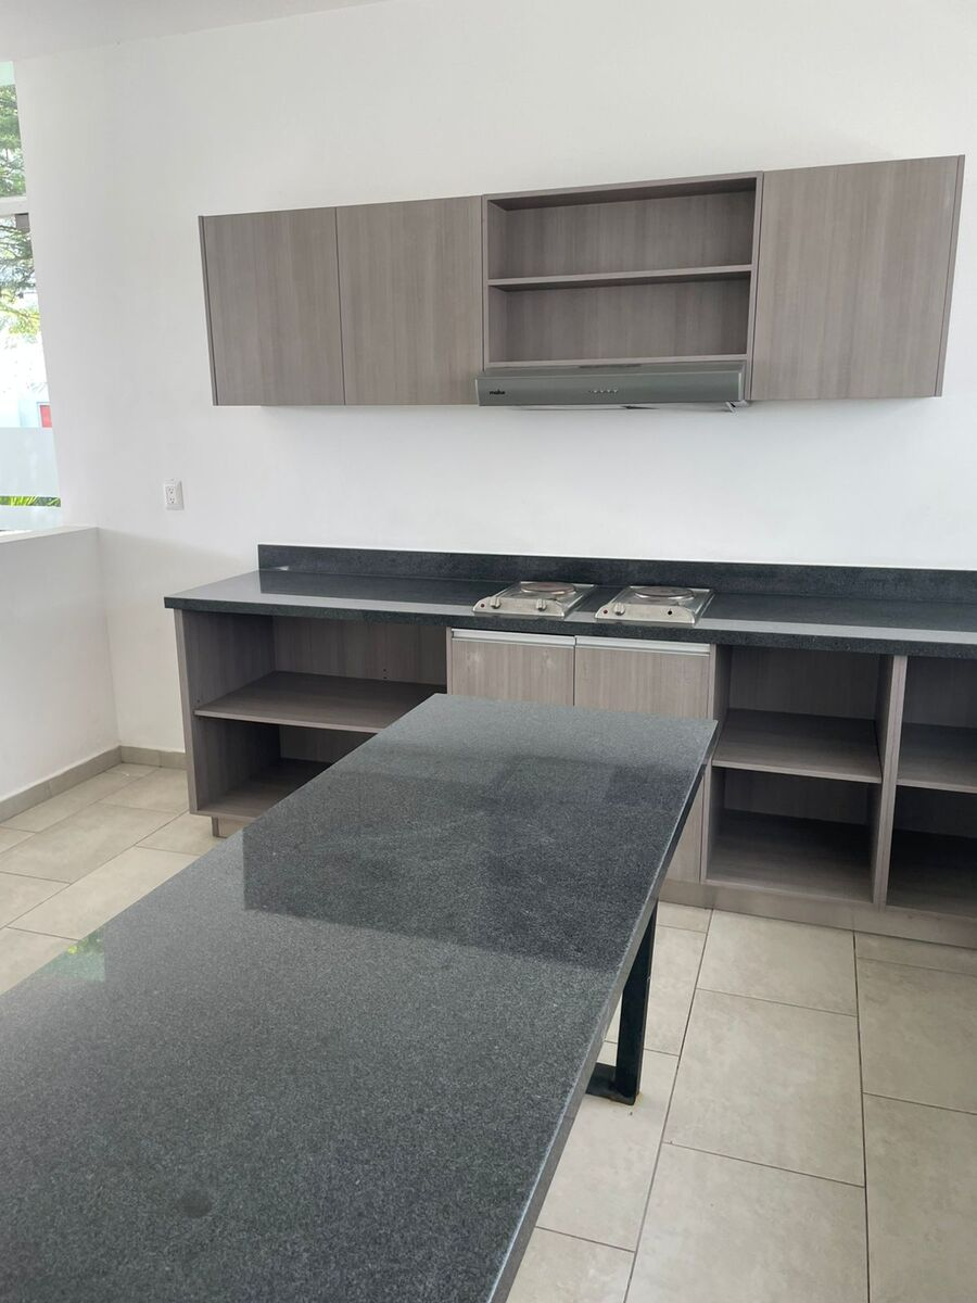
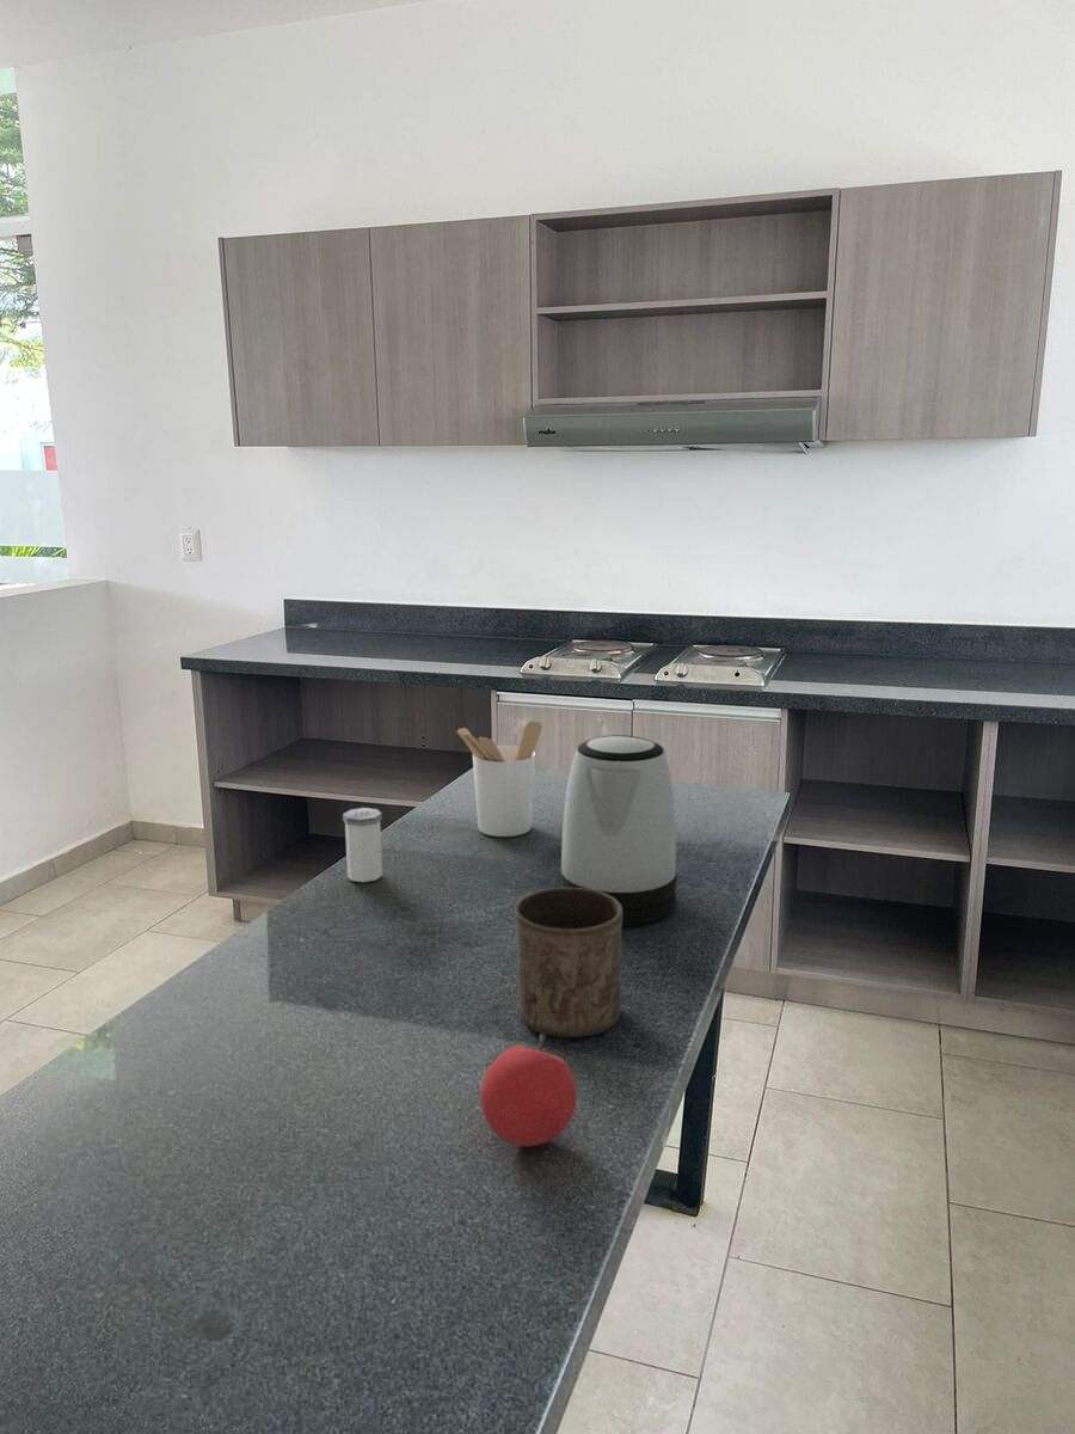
+ utensil holder (494, 777)
+ fruit (528, 1095)
+ salt shaker (363, 845)
+ kettle (621, 816)
+ cup (567, 962)
